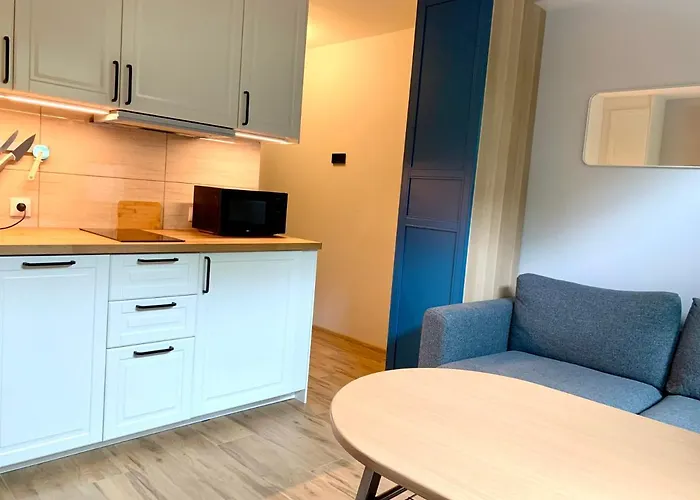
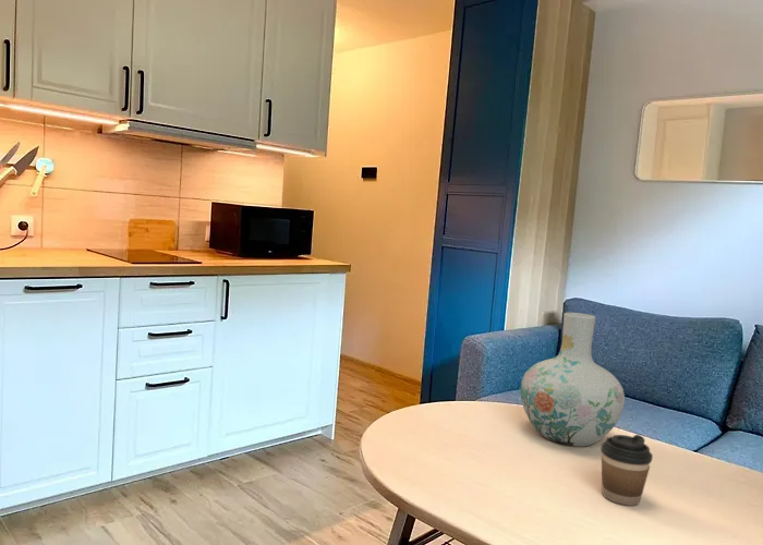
+ vase (572, 376)
+ coffee cup (625, 467)
